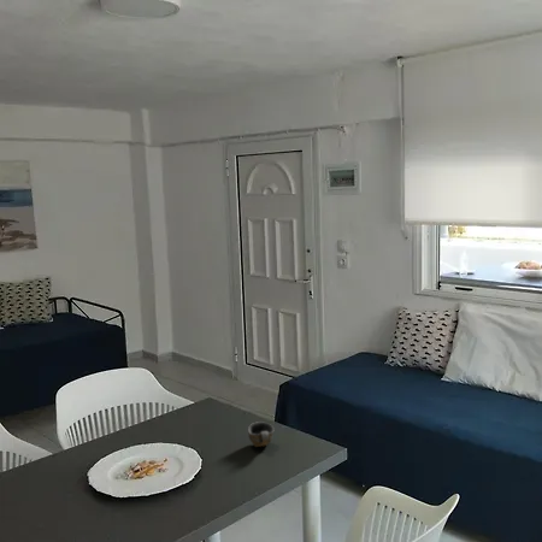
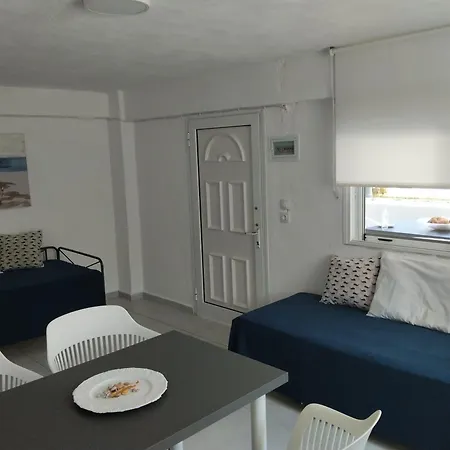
- cup (260, 436)
